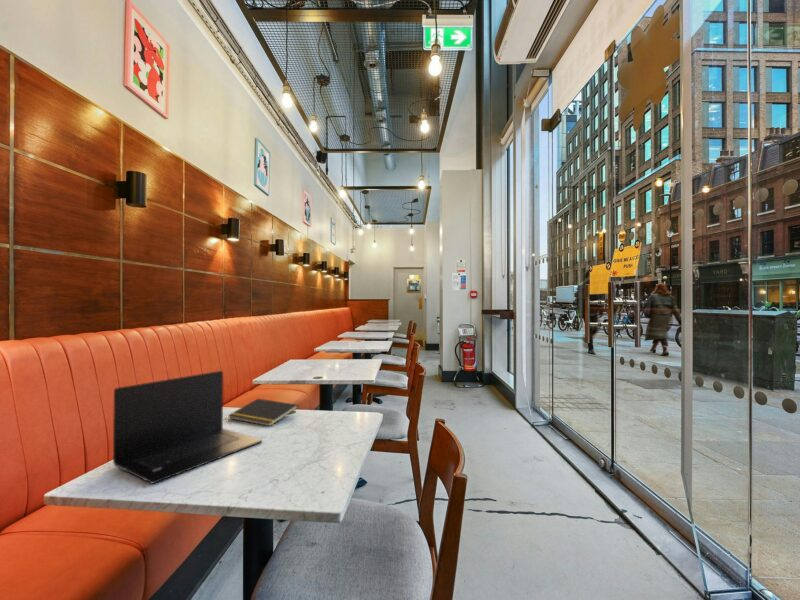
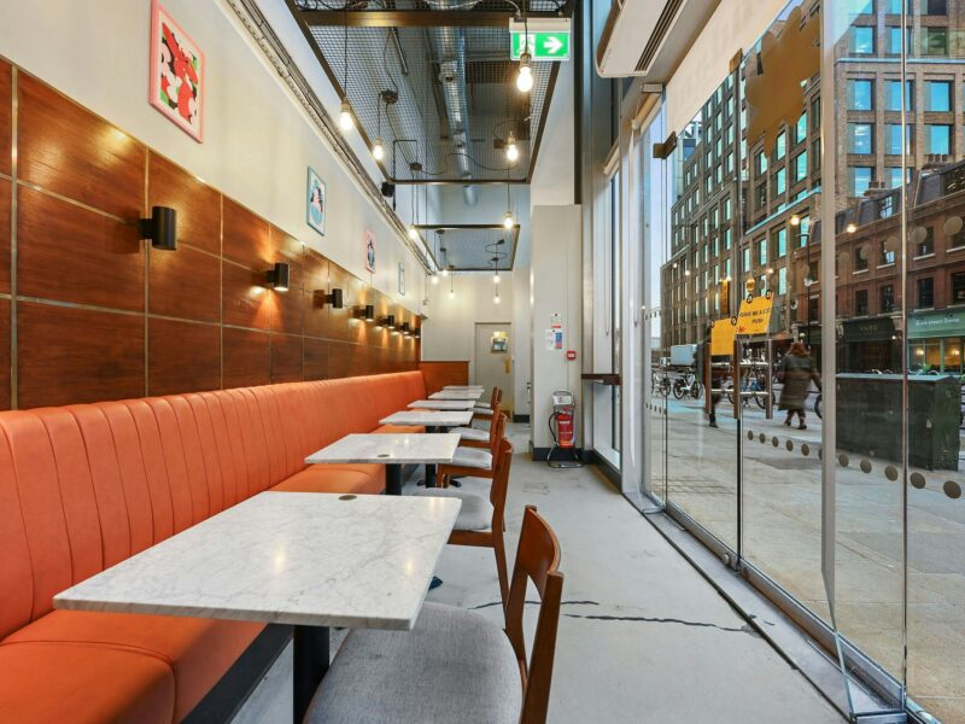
- laptop (193, 417)
- notepad (263, 411)
